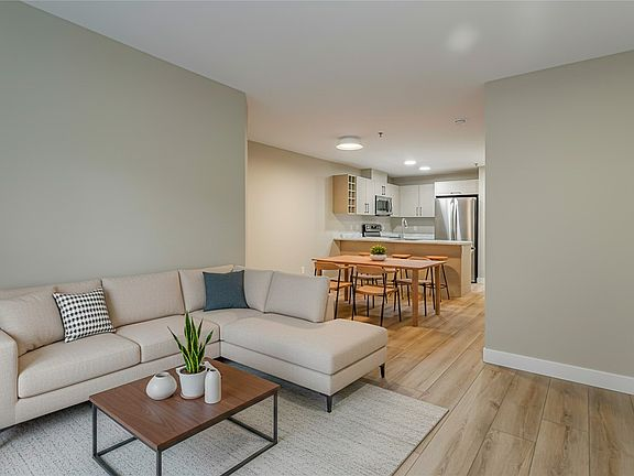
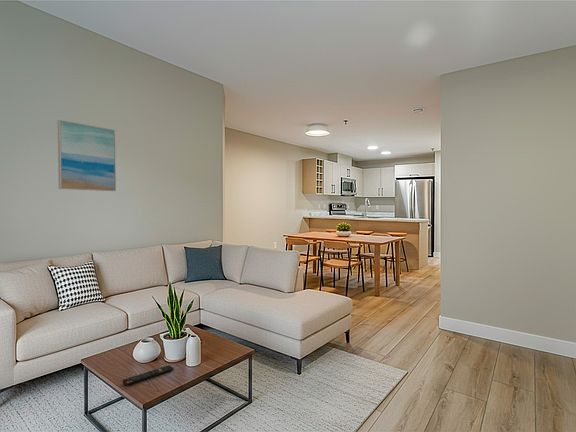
+ remote control (148, 375)
+ wall art (88, 157)
